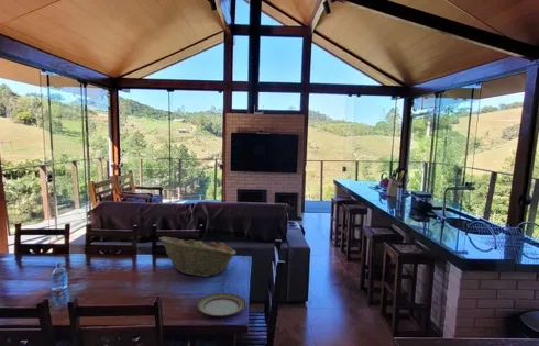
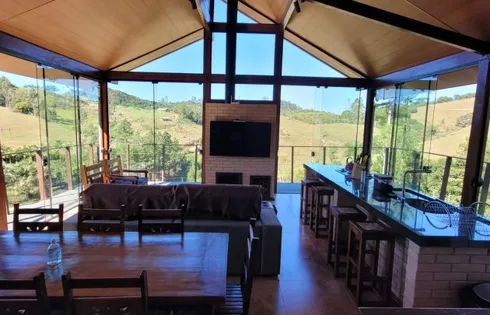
- plate (221, 305)
- fruit basket (197, 252)
